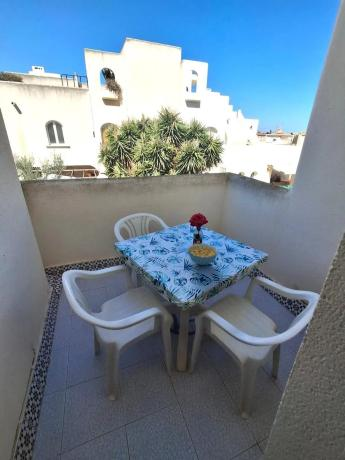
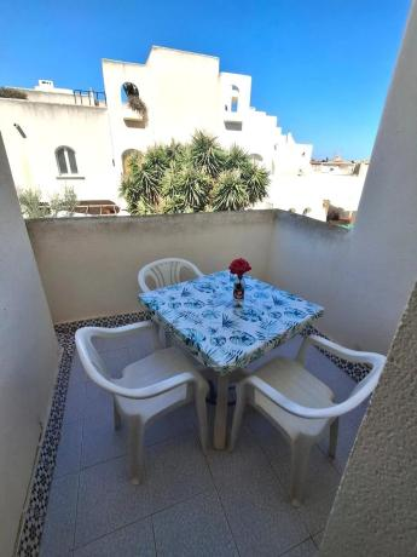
- cereal bowl (202, 256)
